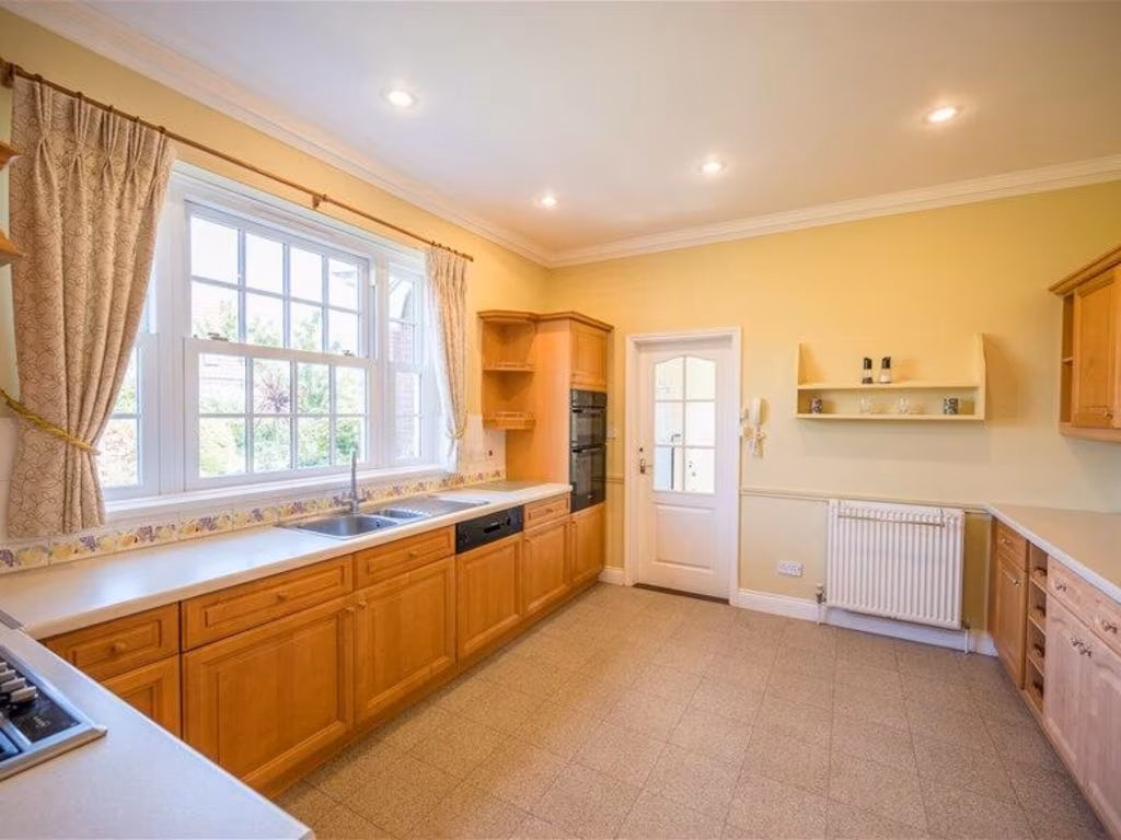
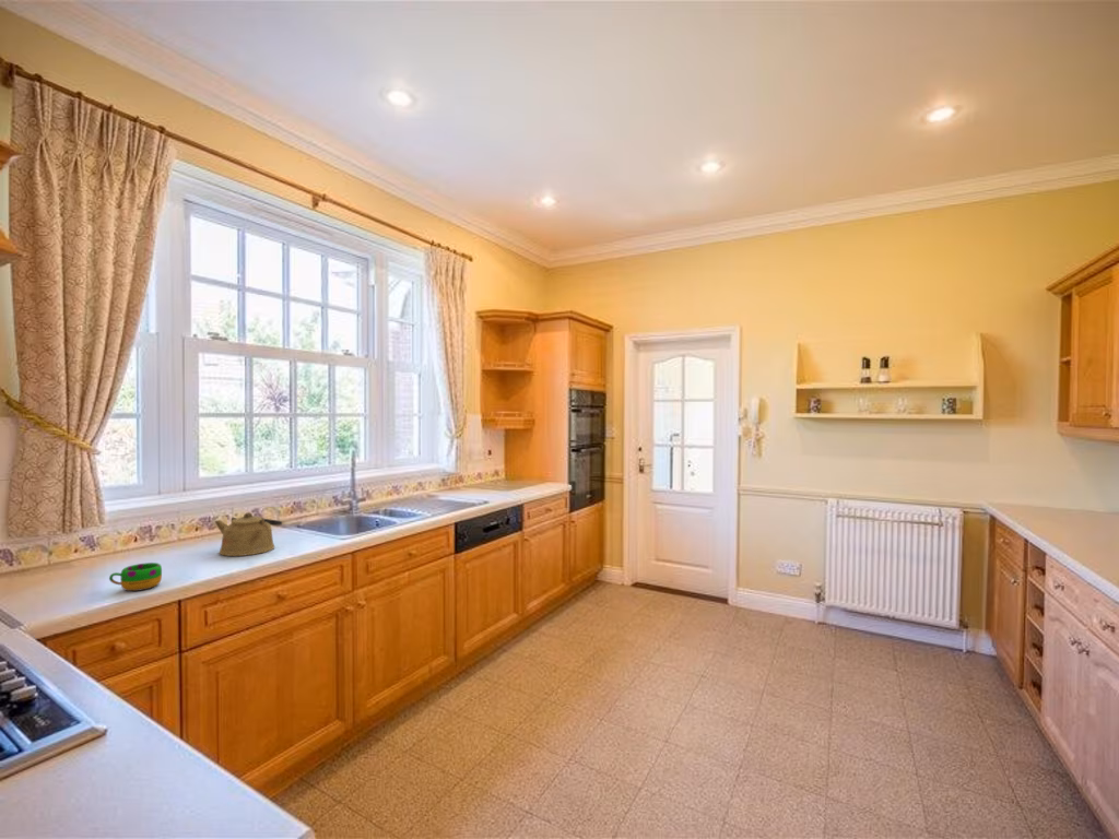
+ kettle (243, 530)
+ mug (136, 577)
